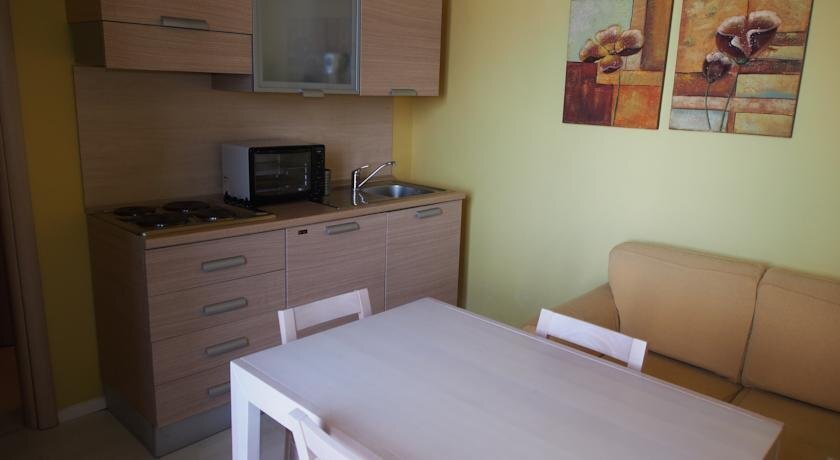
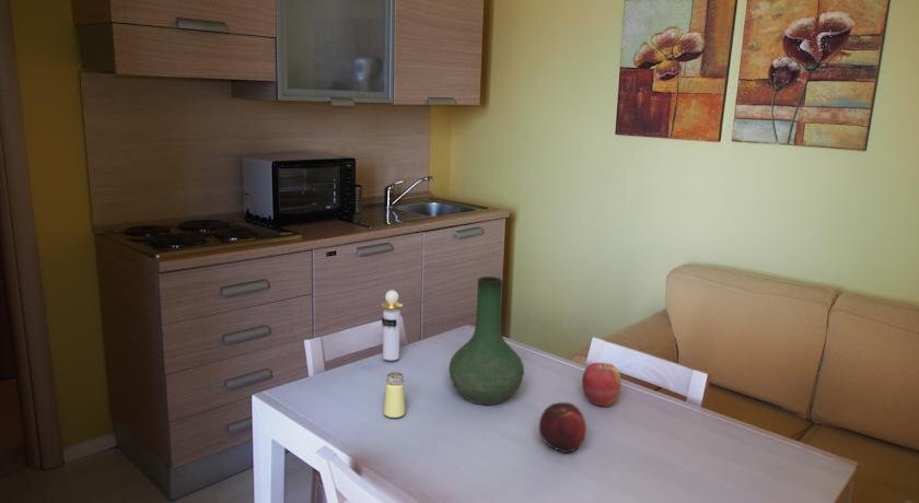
+ apple (601, 383)
+ fruit (561, 426)
+ perfume bottle (391, 325)
+ saltshaker (394, 394)
+ vase (487, 338)
